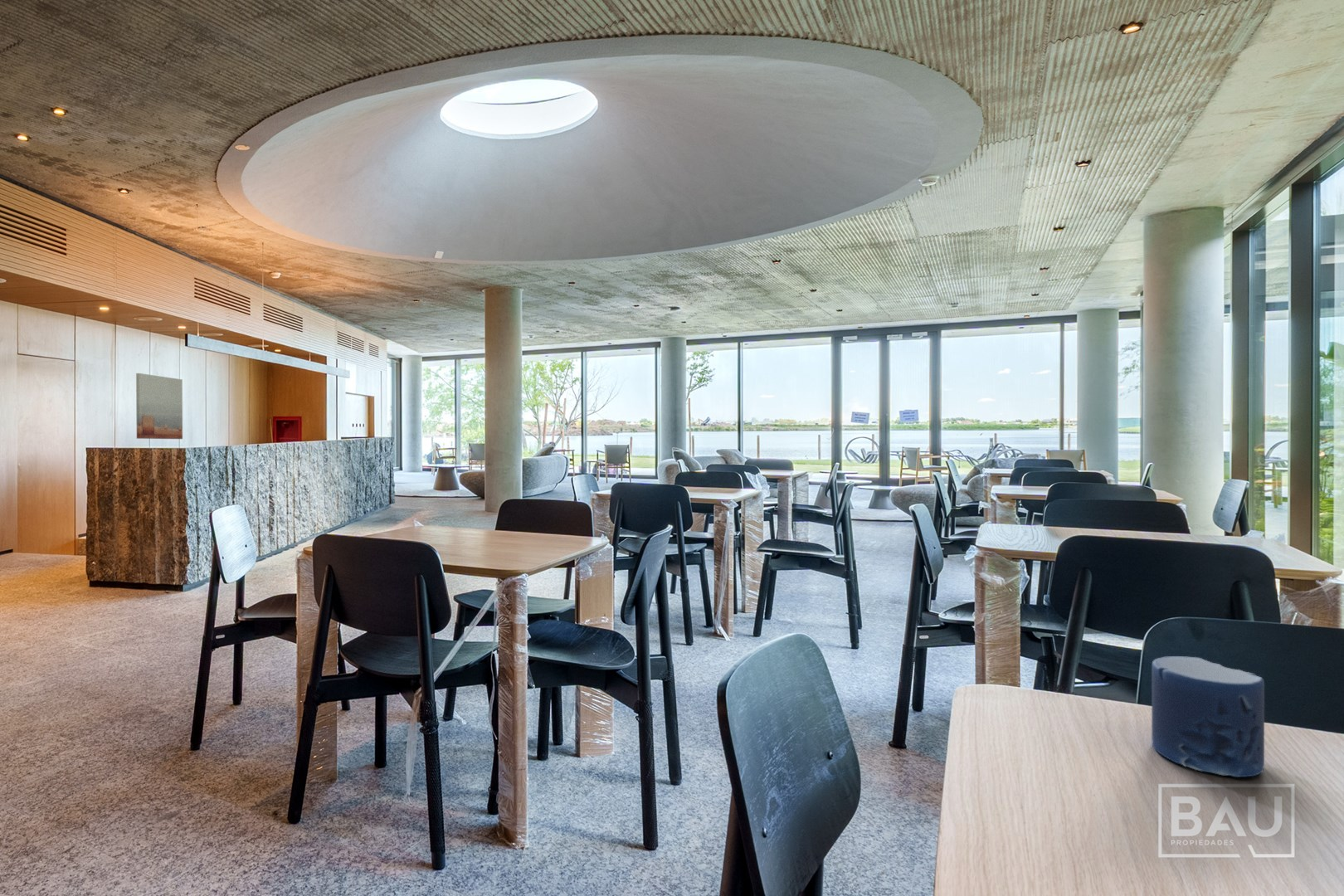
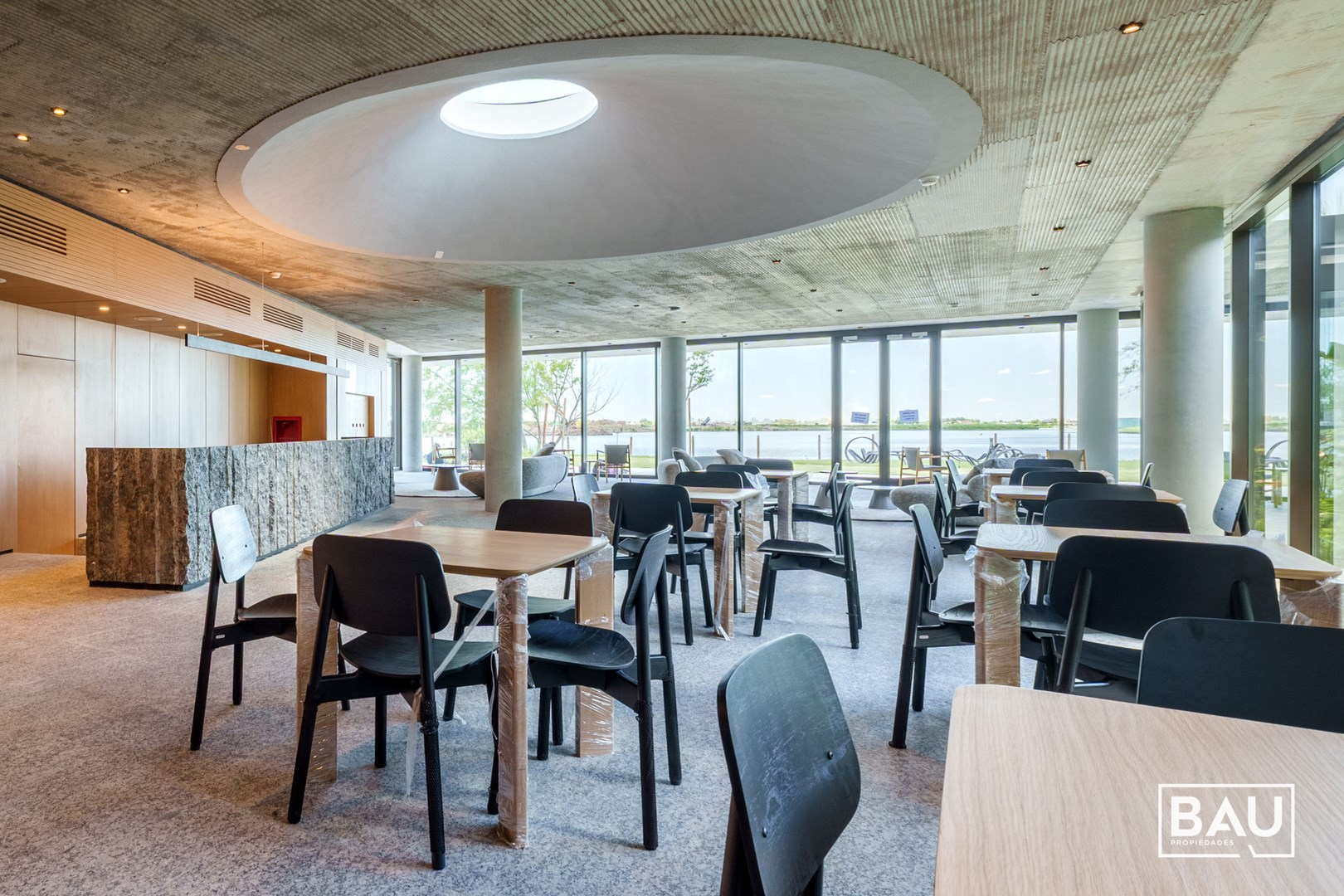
- wall art (160, 407)
- candle (1205, 713)
